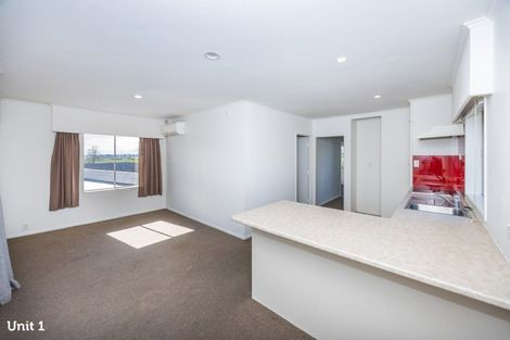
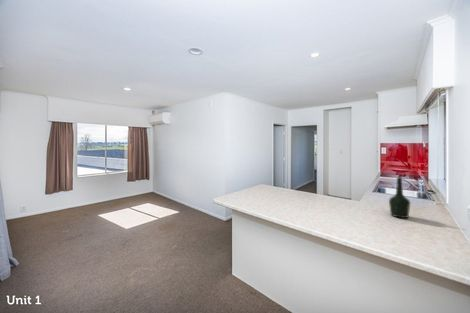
+ bottle (399, 196)
